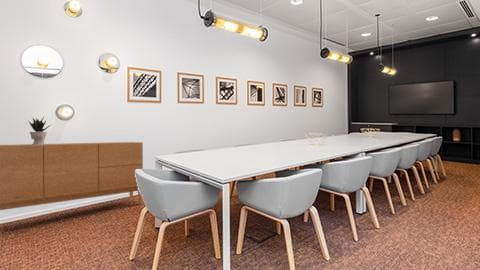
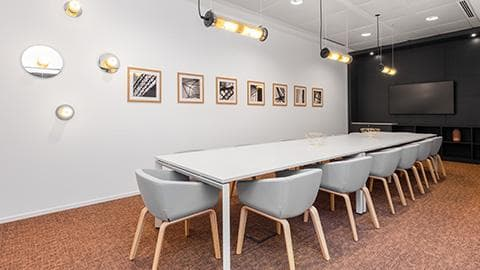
- sideboard (69, 179)
- potted plant (37, 130)
